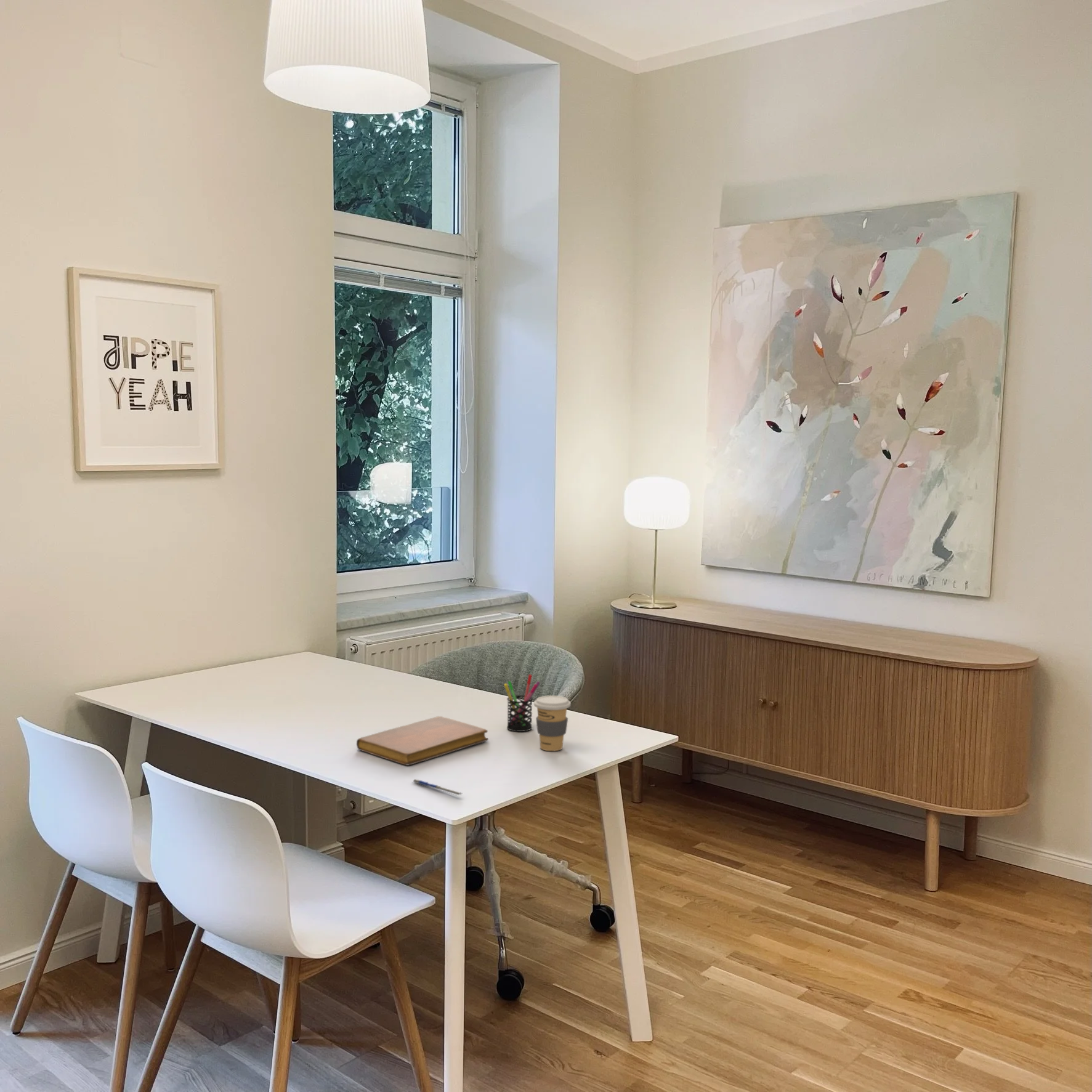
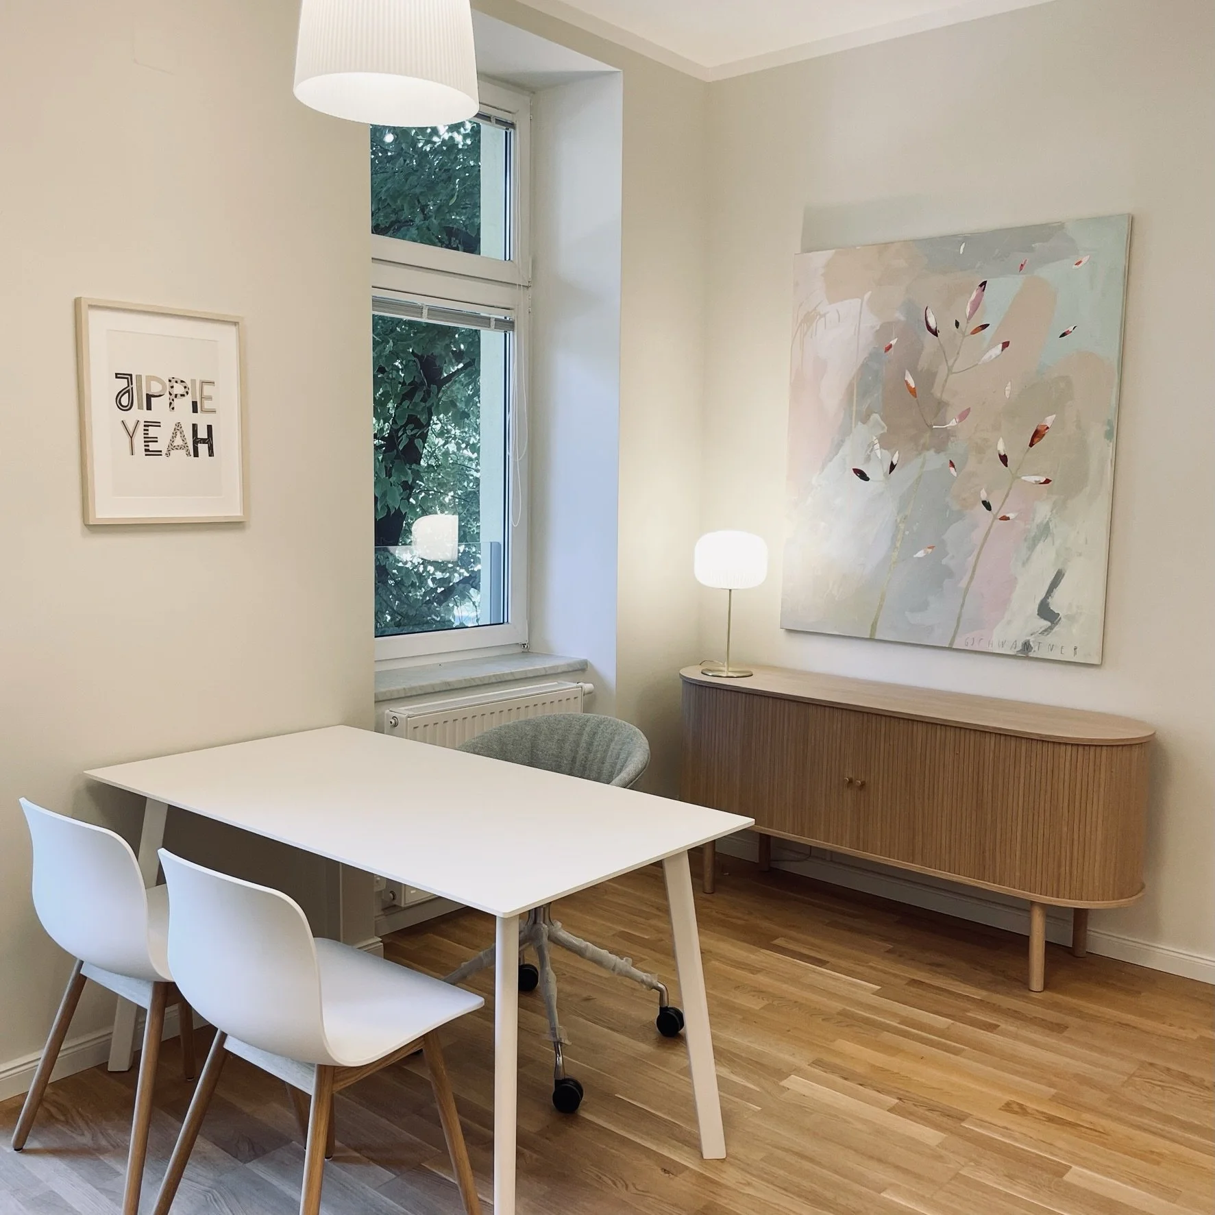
- pen holder (519, 702)
- notebook (423, 738)
- pen (437, 787)
- coffee cup (552, 723)
